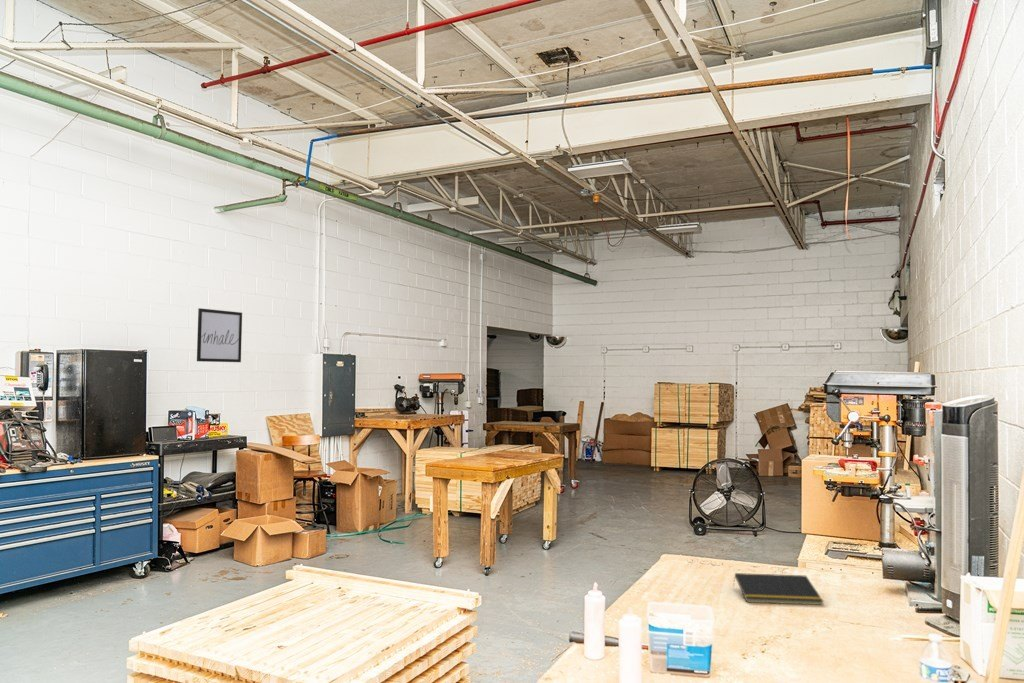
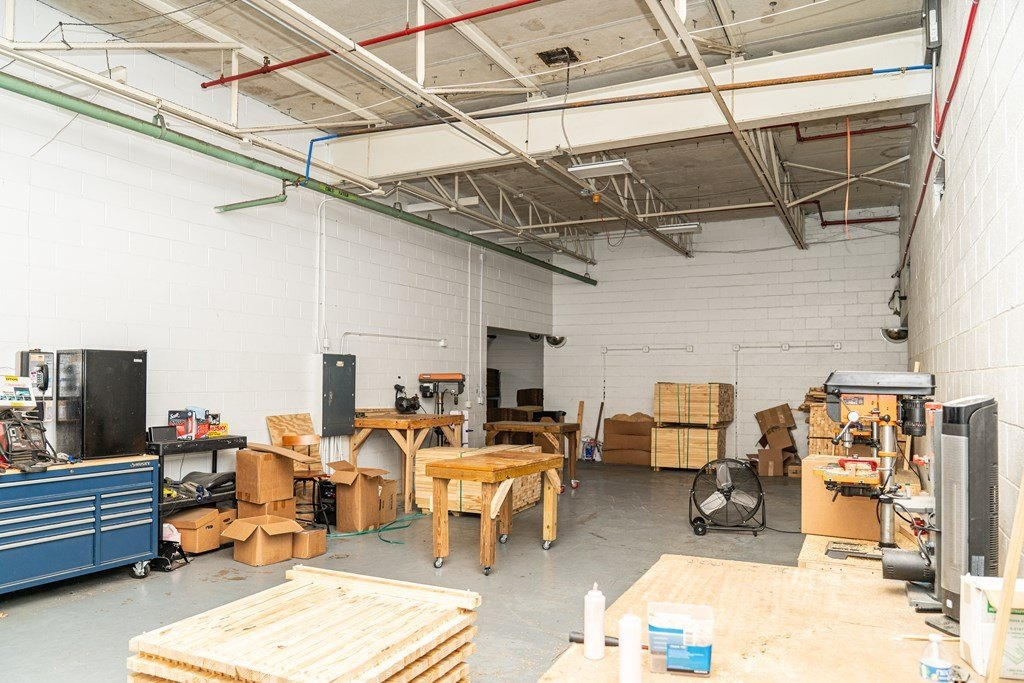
- notepad (777, 588)
- wall art (220, 336)
